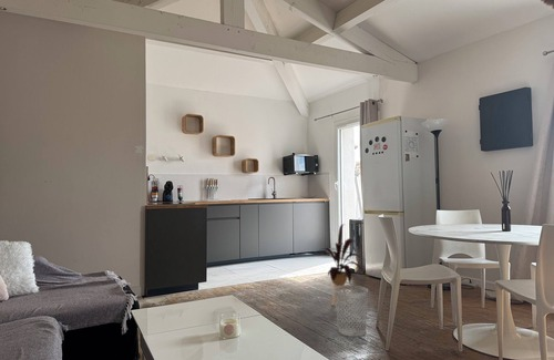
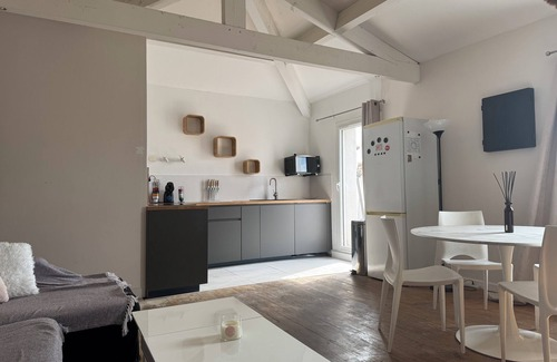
- house plant (342, 265)
- wastebasket (351, 310)
